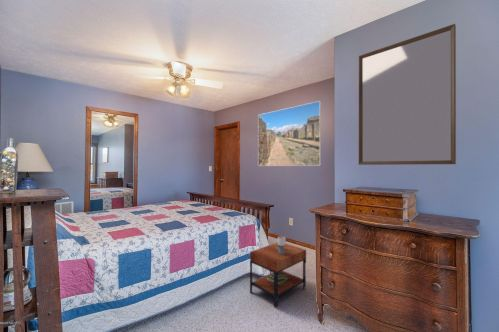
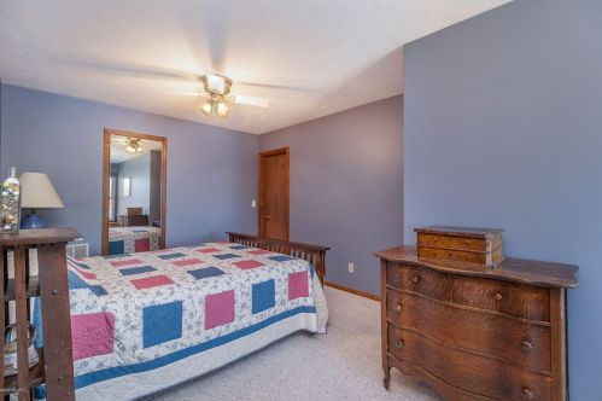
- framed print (285, 137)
- side table (278, 262)
- home mirror (401, 103)
